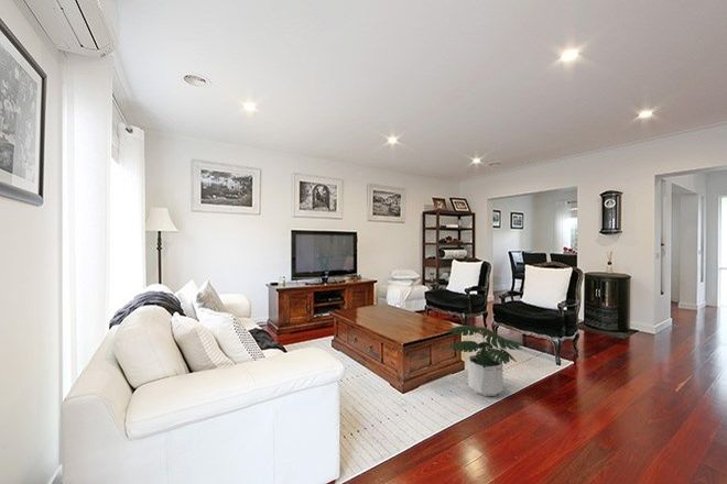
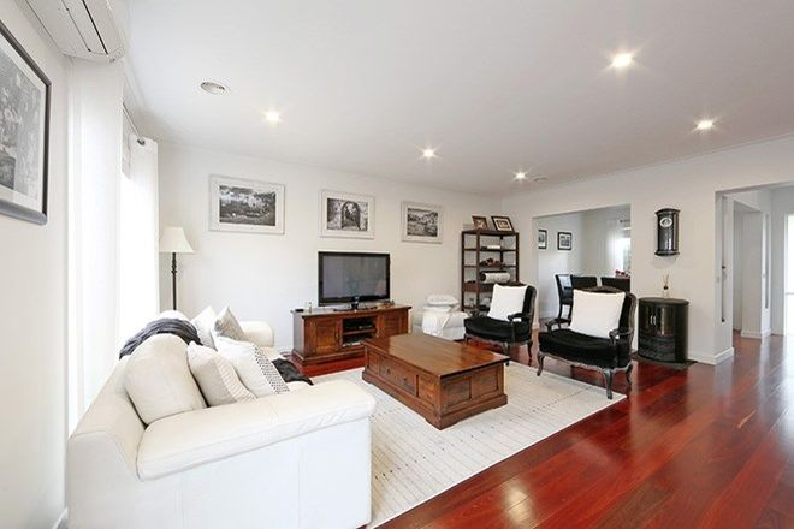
- potted plant (487, 359)
